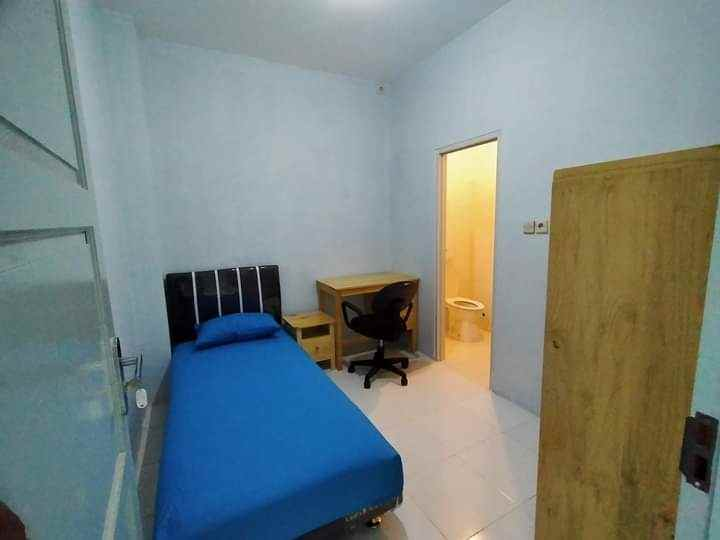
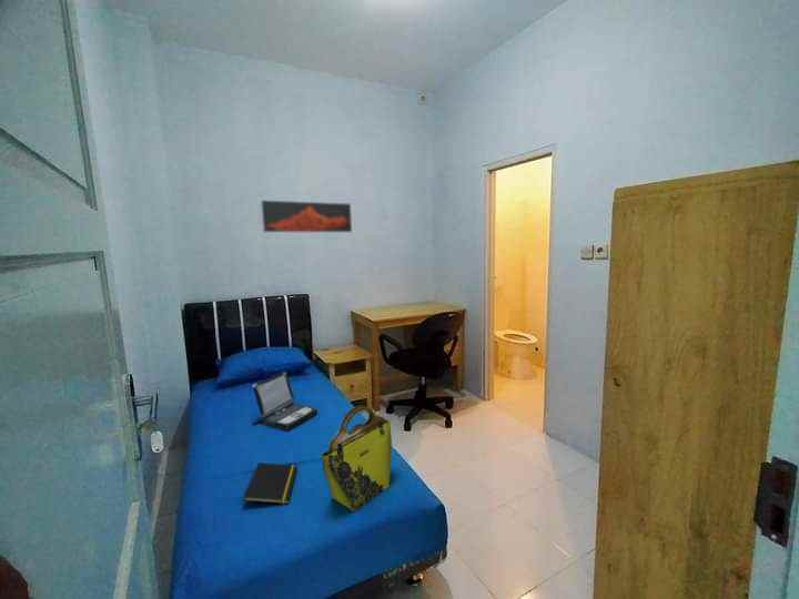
+ notepad (272, 481)
+ tote bag (358, 450)
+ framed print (309, 216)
+ laptop (284, 399)
